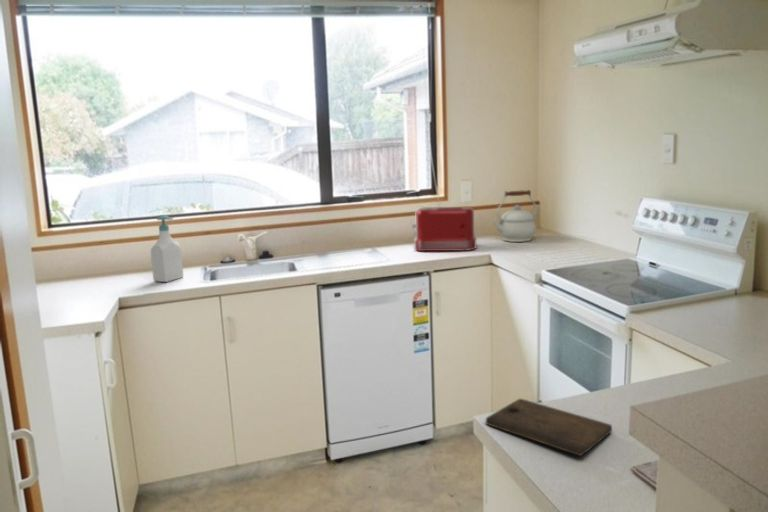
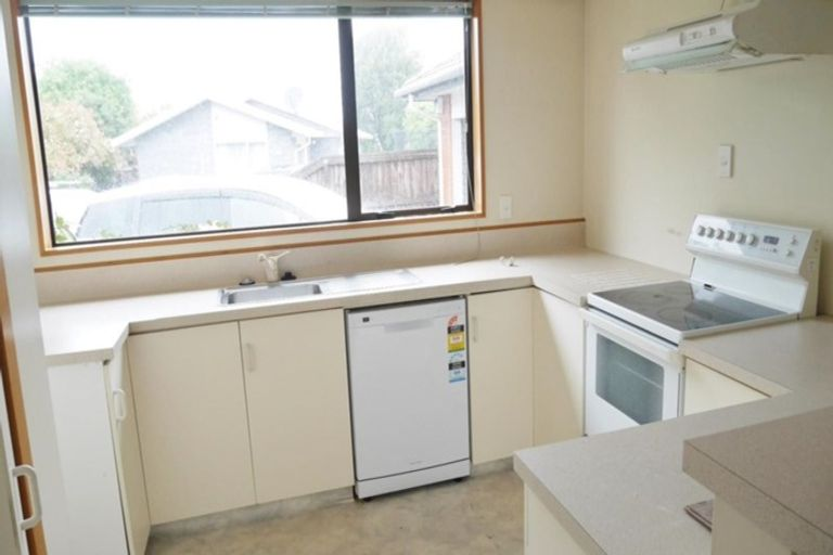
- kettle (514, 215)
- cutting board (547, 424)
- soap bottle (167, 247)
- toaster (445, 228)
